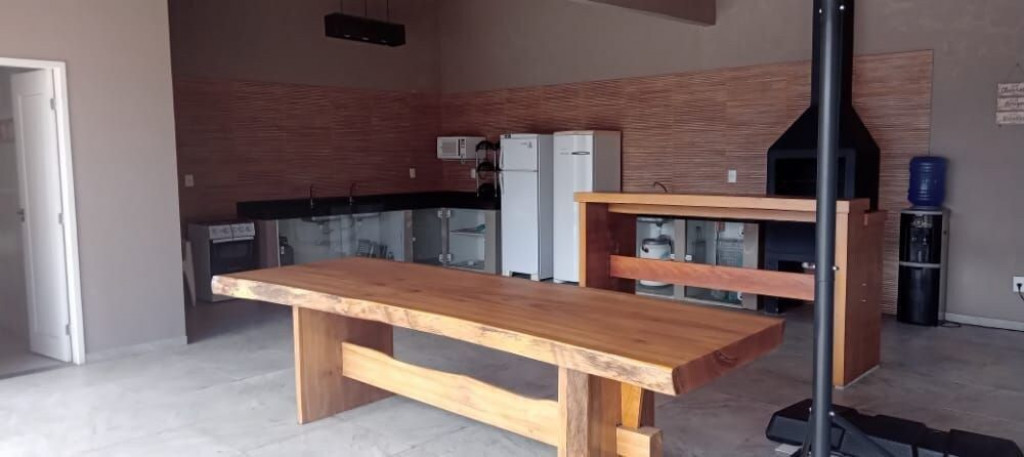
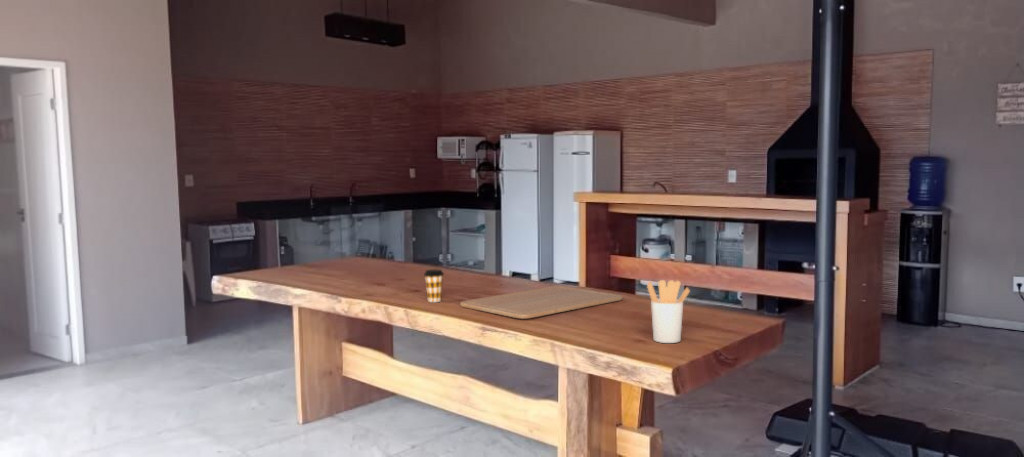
+ utensil holder (667, 309)
+ coffee cup (434, 285)
+ chopping board (542, 300)
